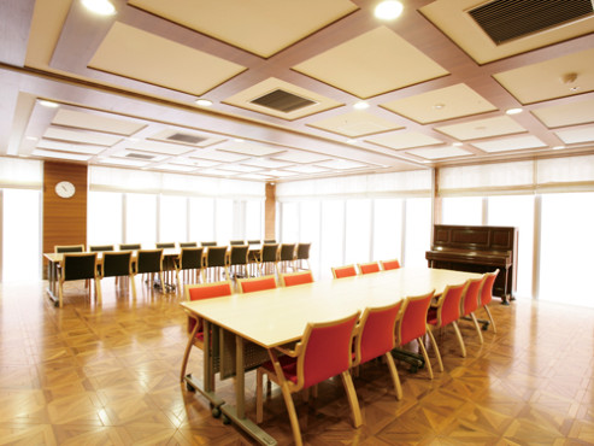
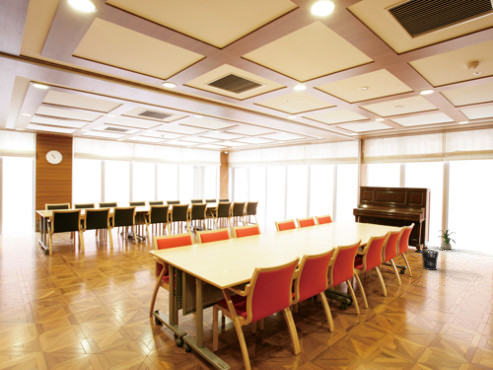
+ house plant (447, 238)
+ wastebasket (429, 259)
